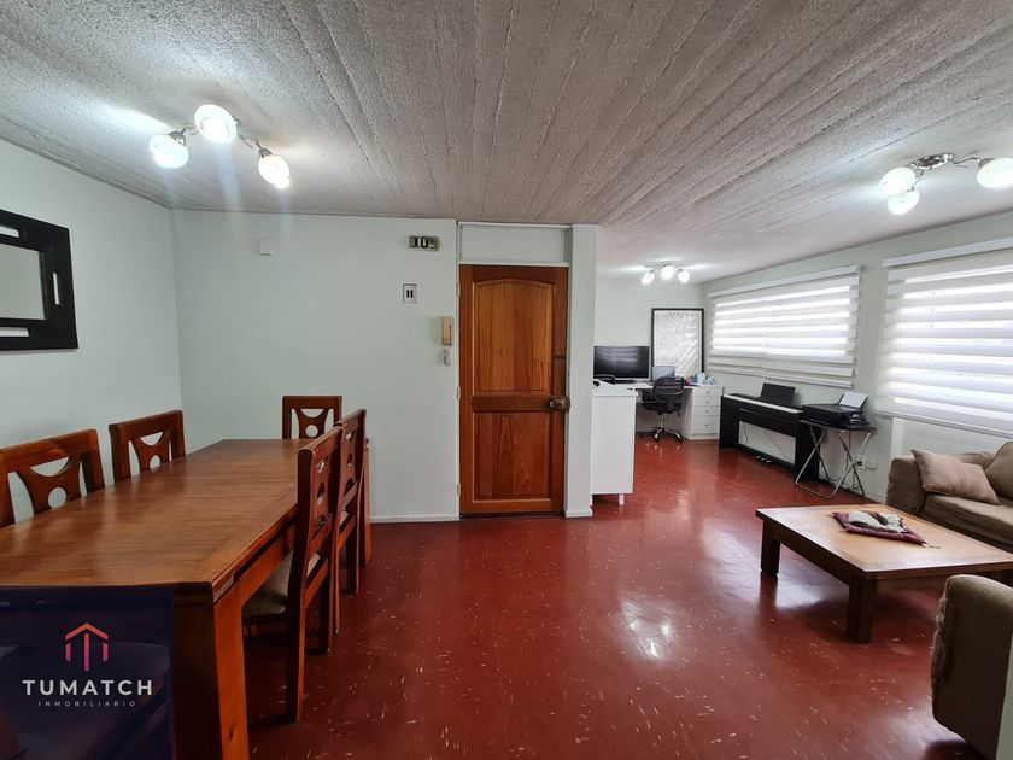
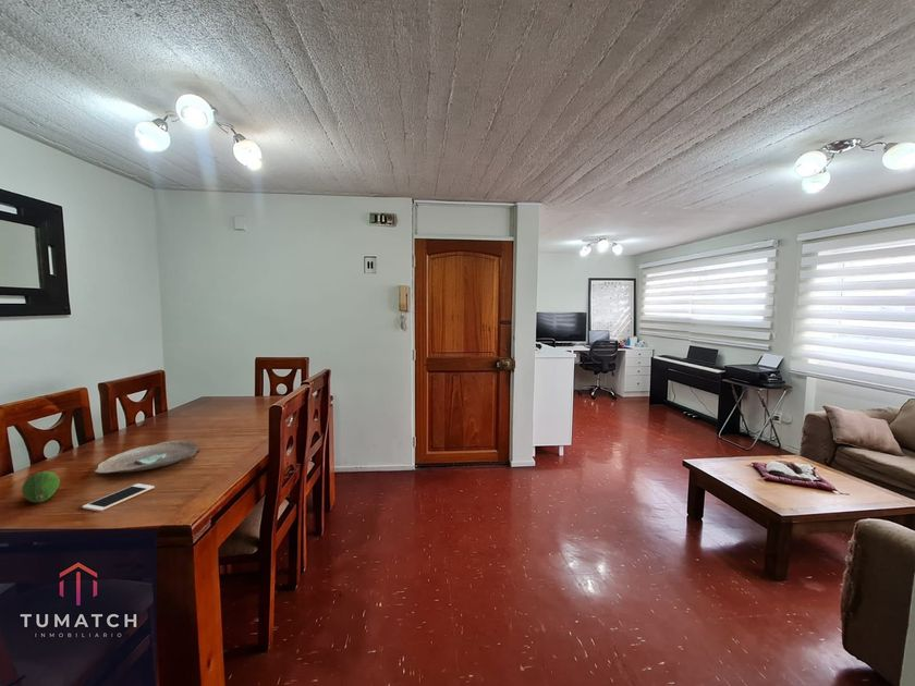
+ cell phone (120, 497)
+ fruit (40, 486)
+ decorative bowl (151, 454)
